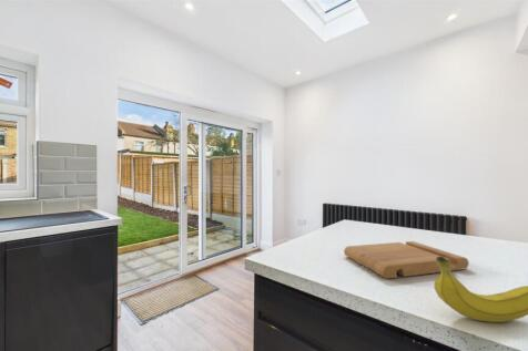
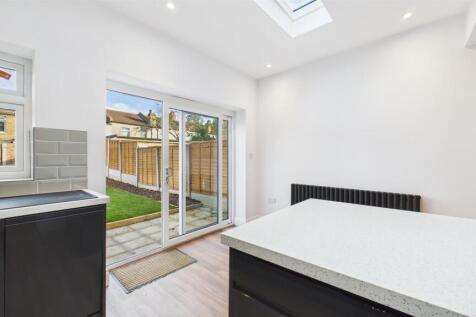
- cutting board (402, 257)
- fruit (489, 295)
